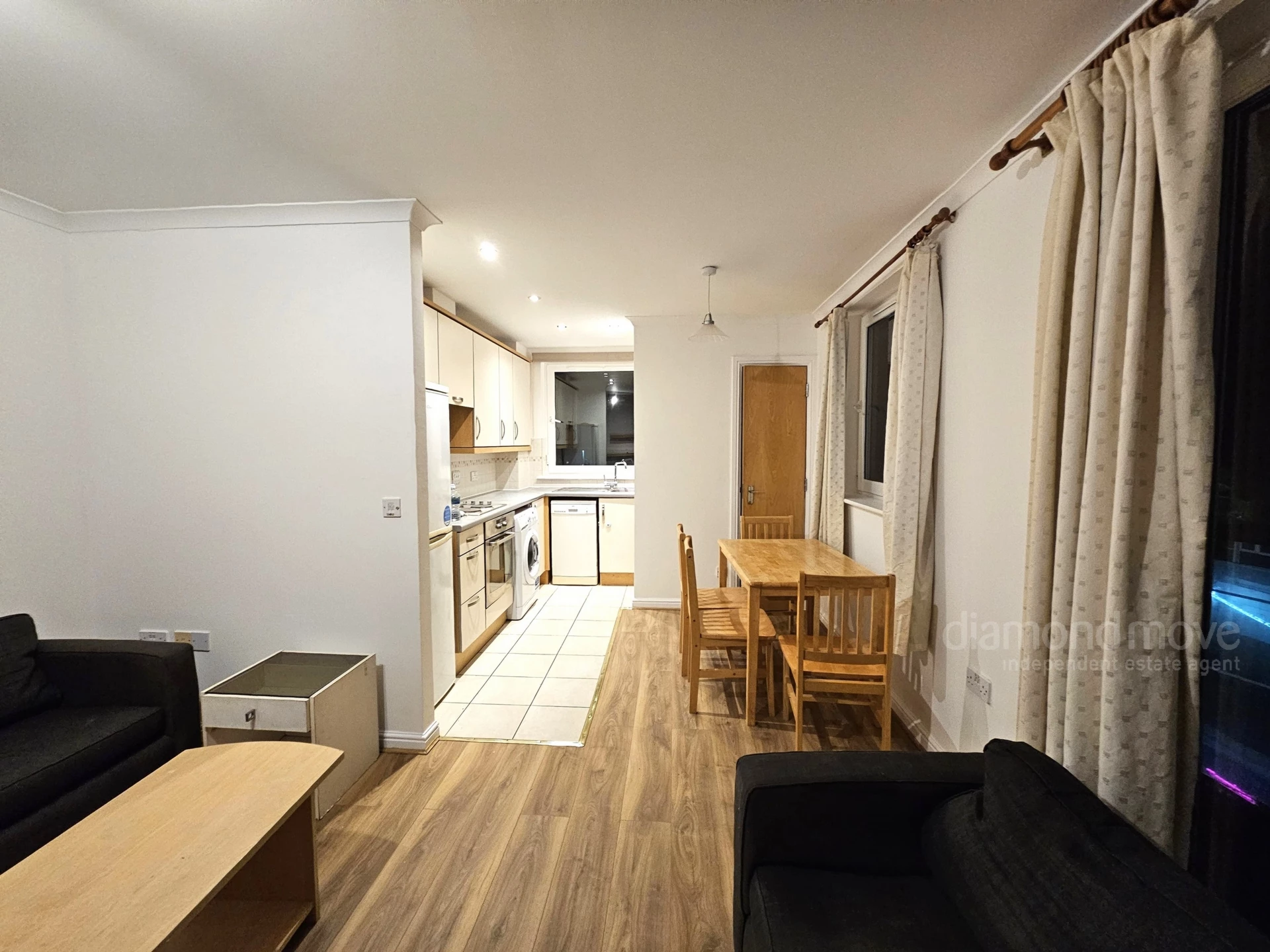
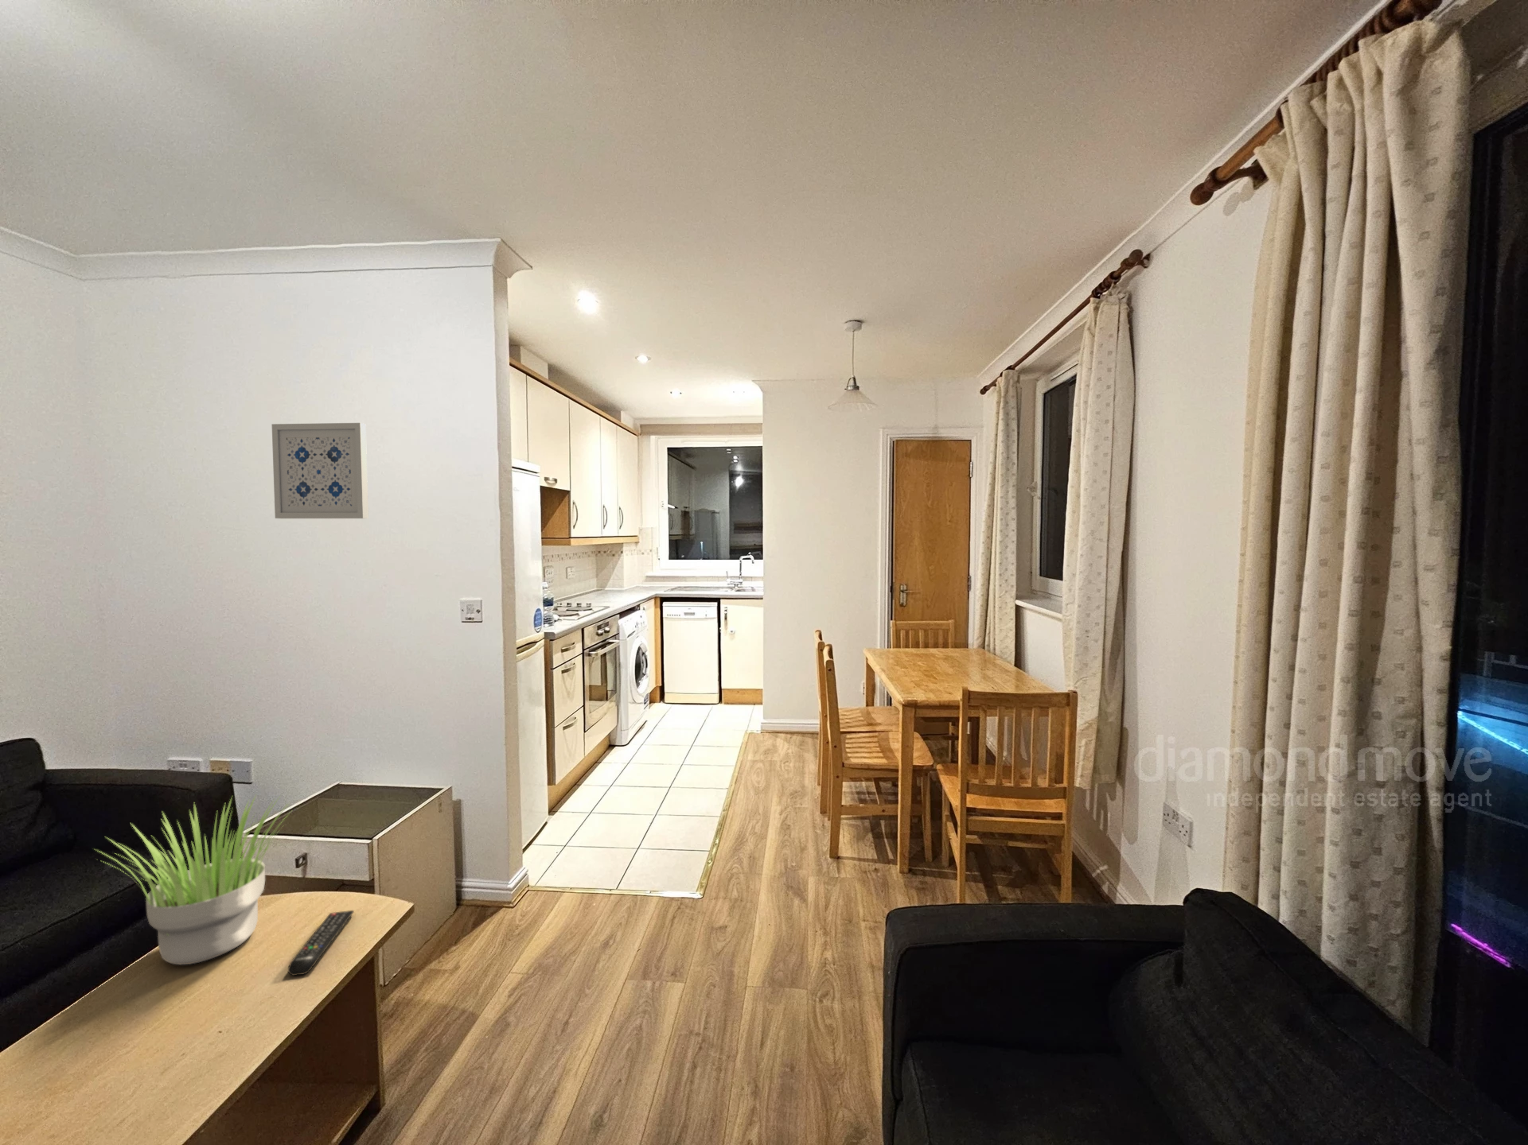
+ remote control (324, 938)
+ potted plant (206, 885)
+ wall art (320, 470)
